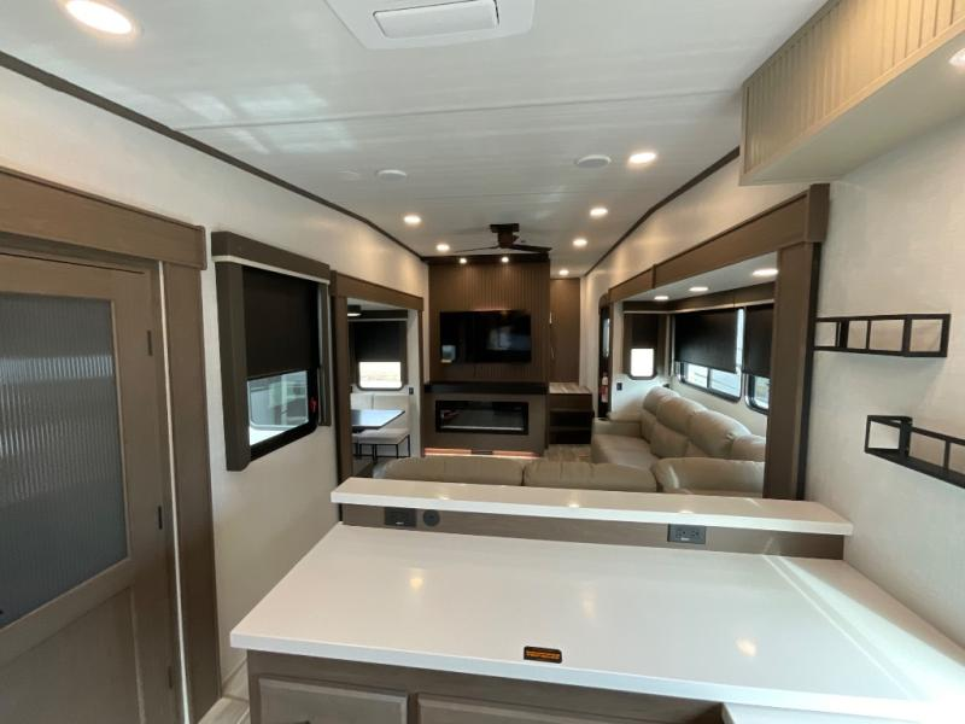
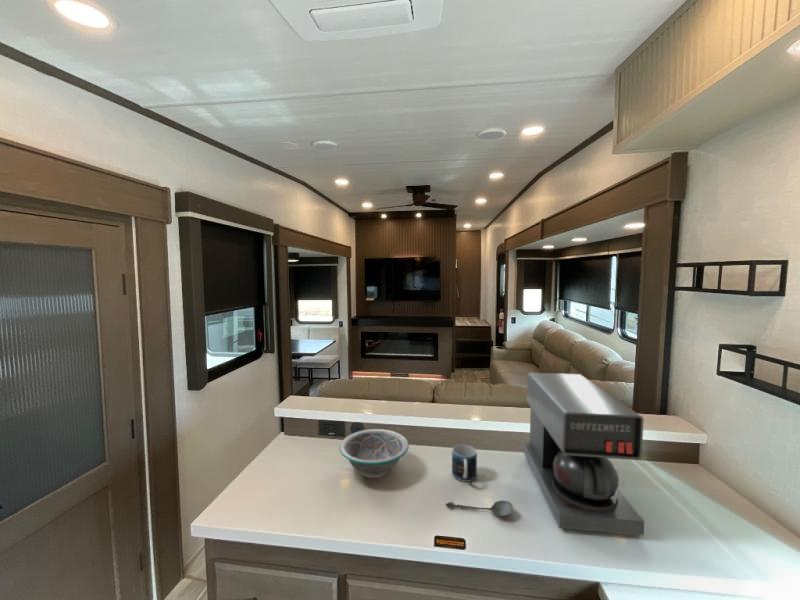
+ coffee maker (573, 440)
+ mug (464, 465)
+ bowl (374, 456)
+ spoon (476, 507)
